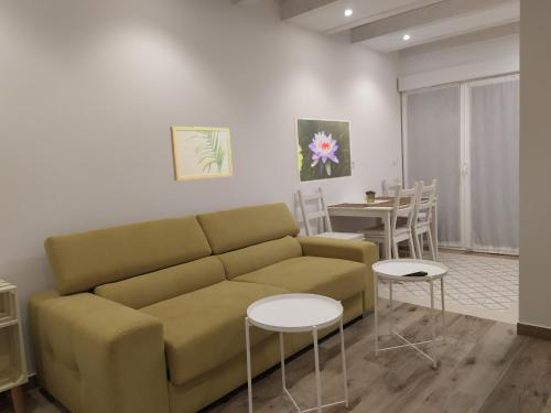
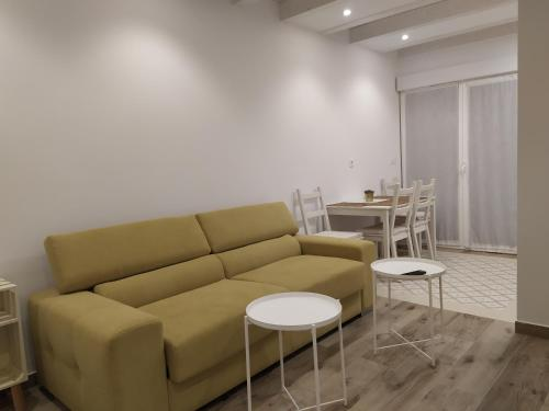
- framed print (325, 150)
- wall art (203, 153)
